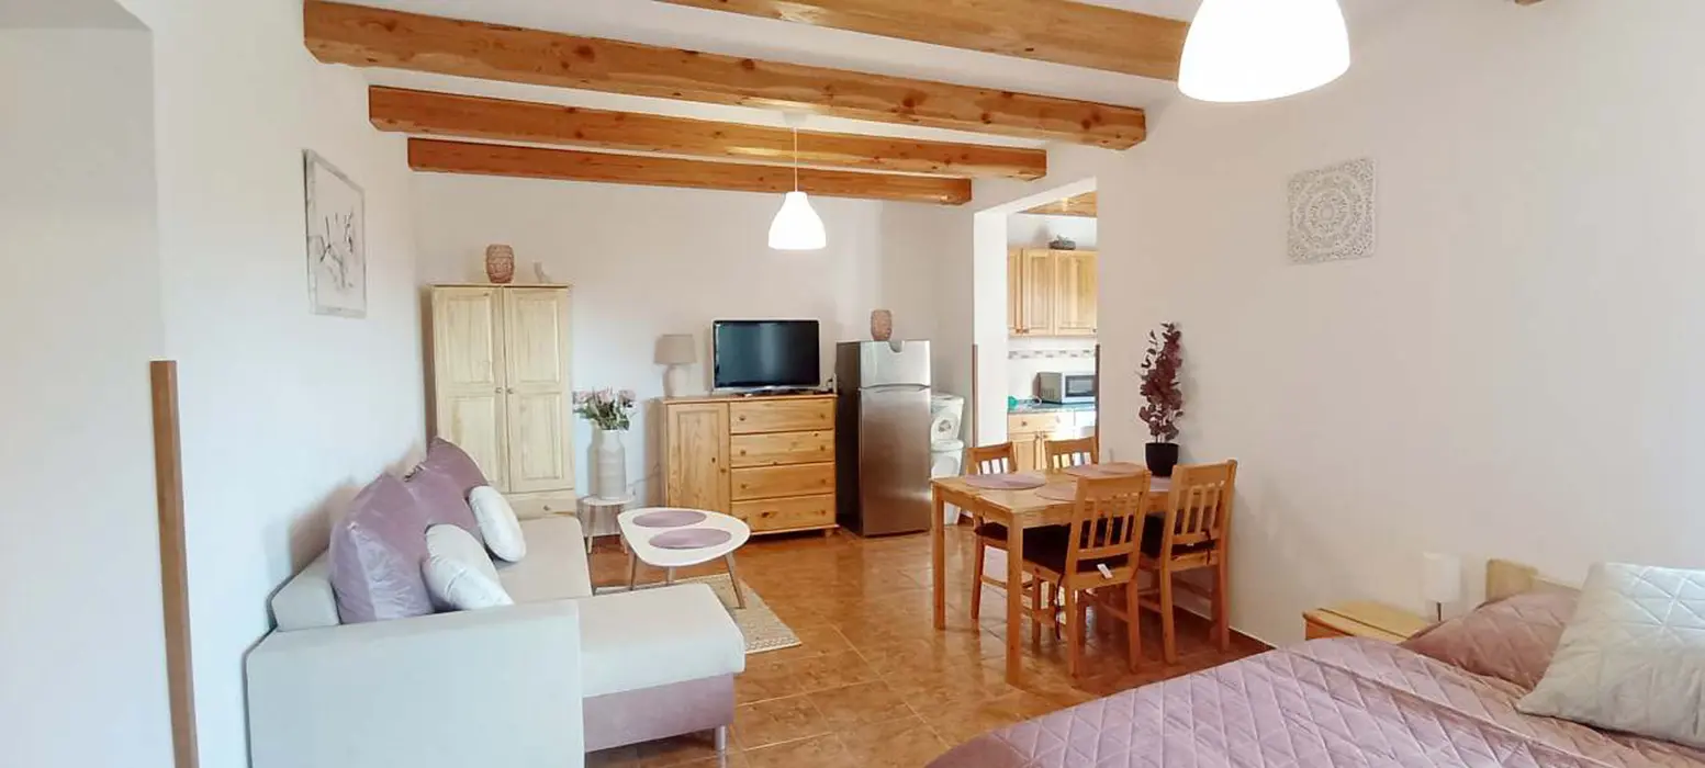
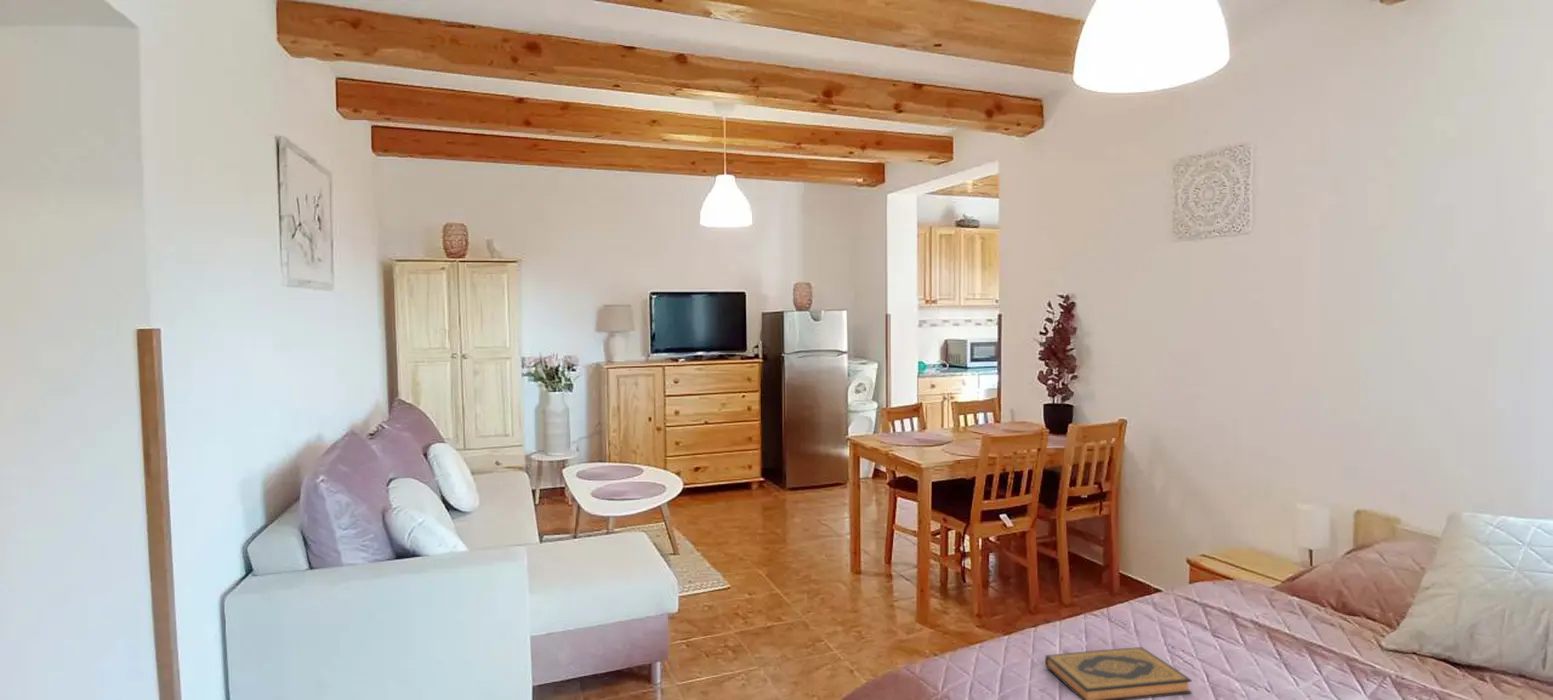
+ hardback book (1115, 673)
